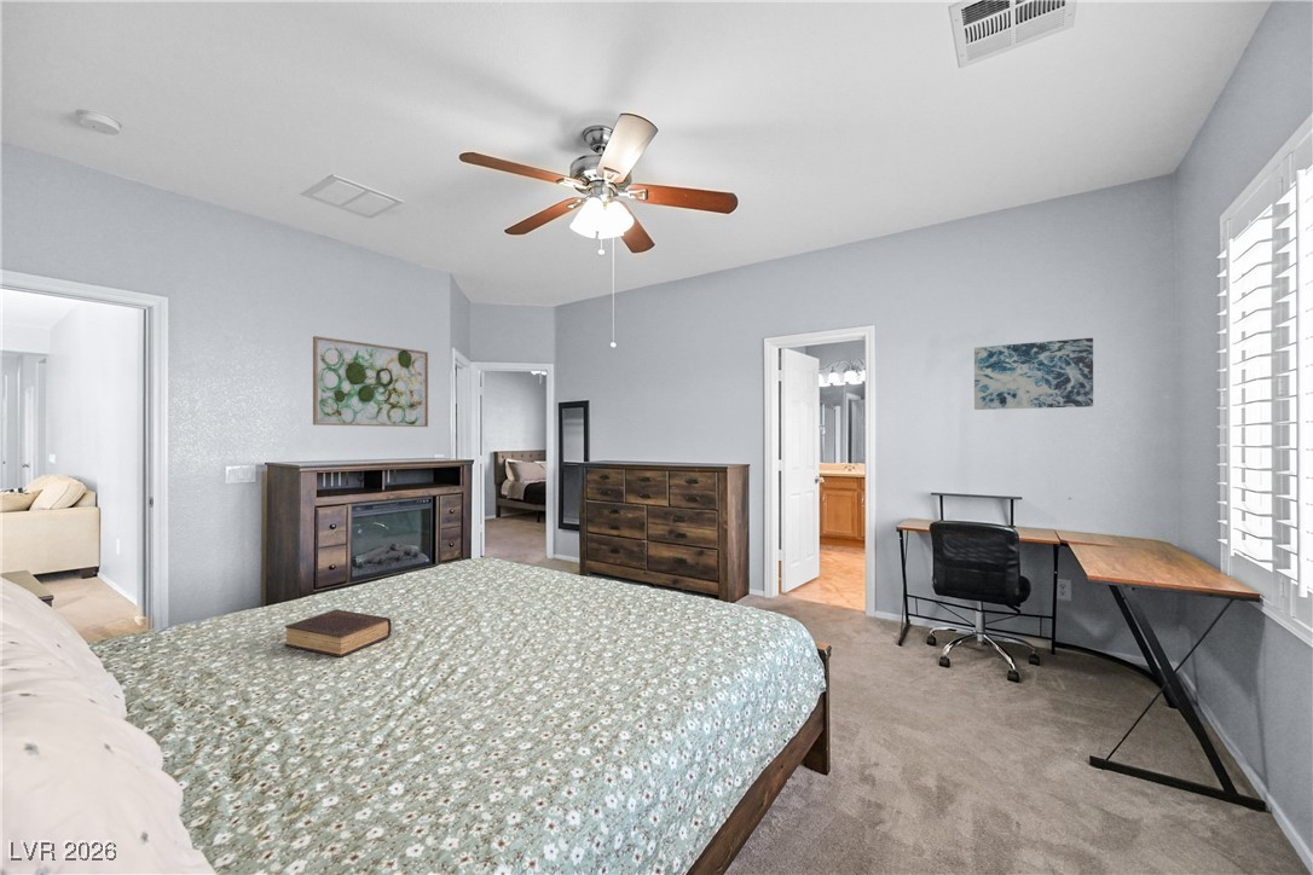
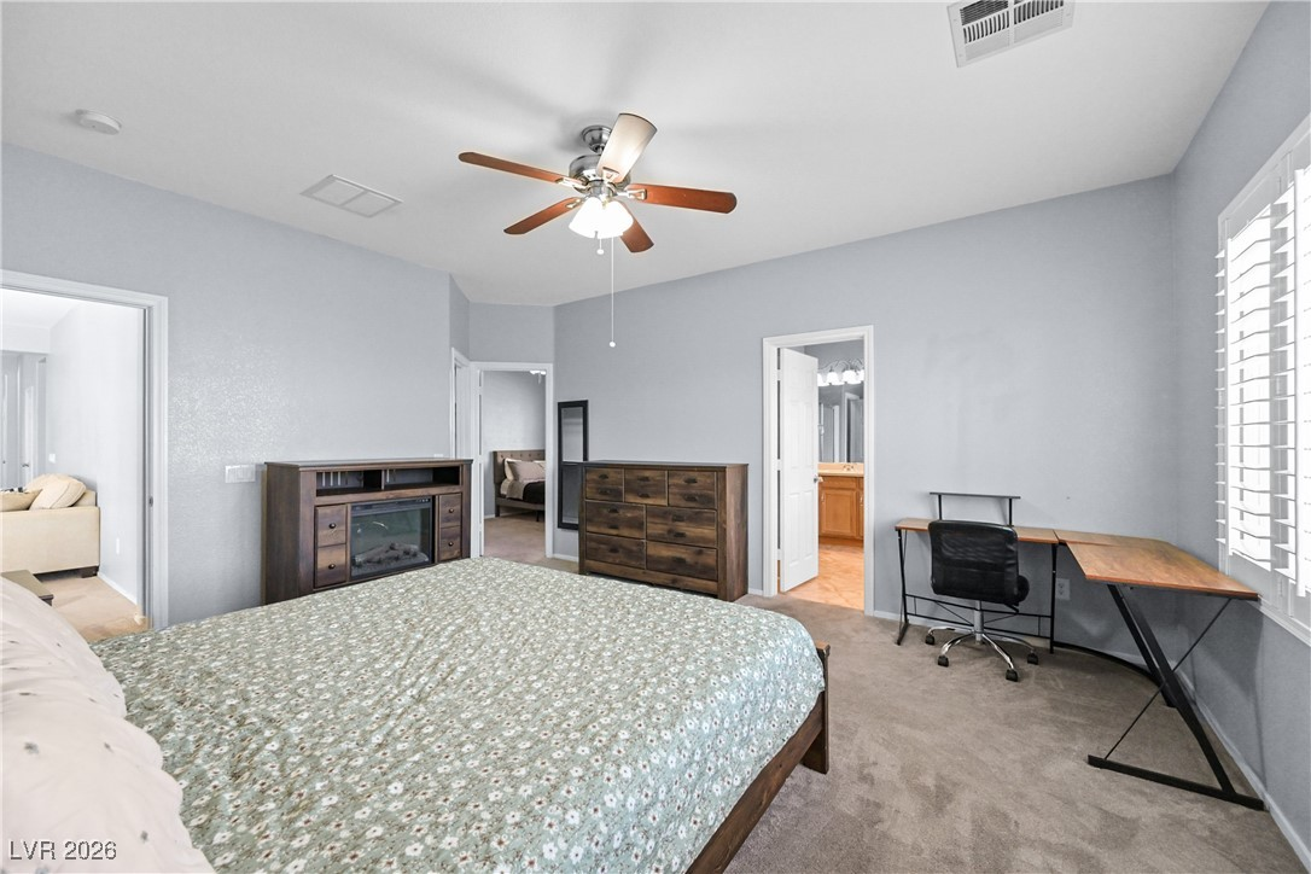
- book (339, 631)
- wall art (1030, 375)
- wall art (375, 384)
